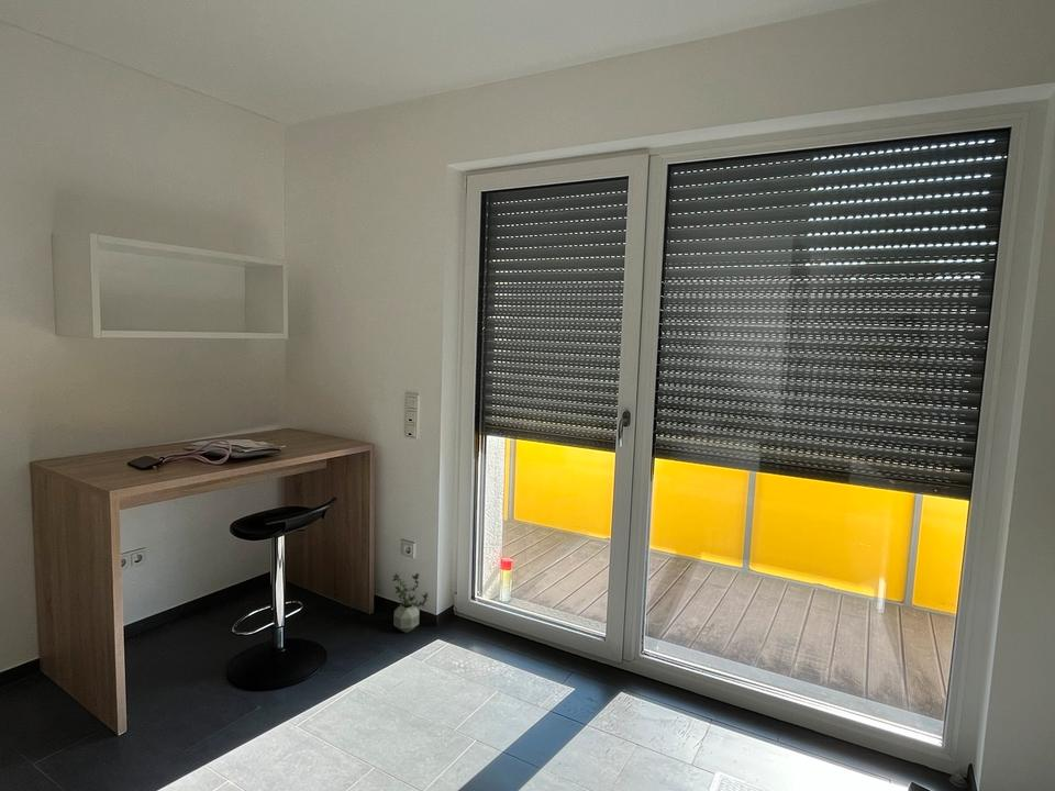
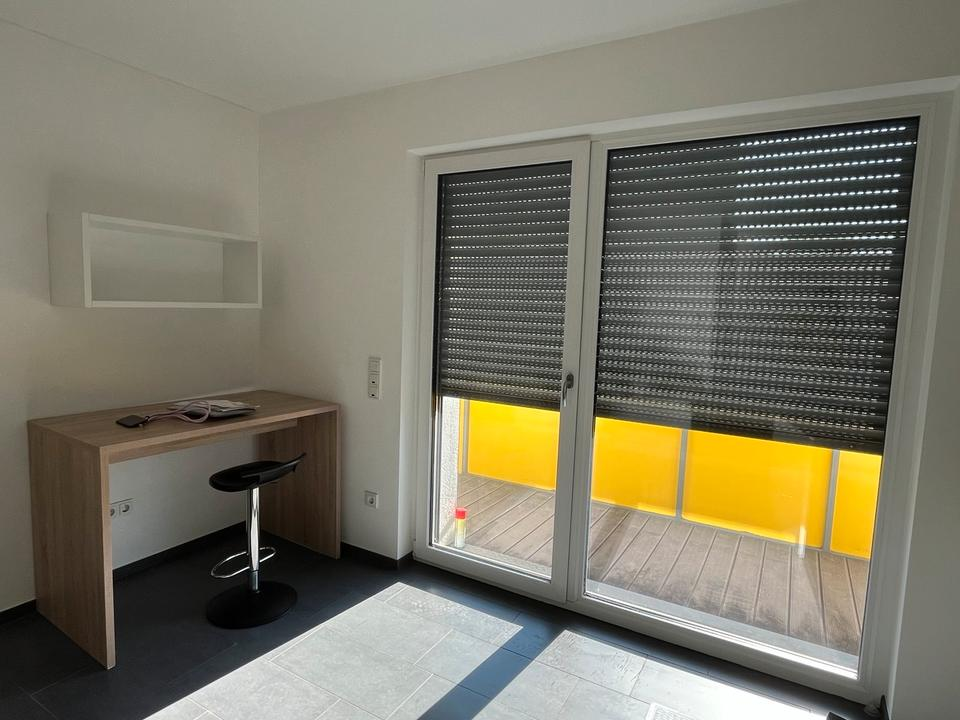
- potted plant (410, 600)
